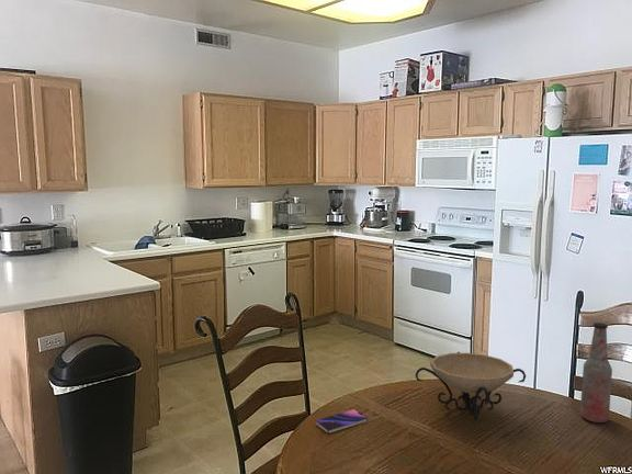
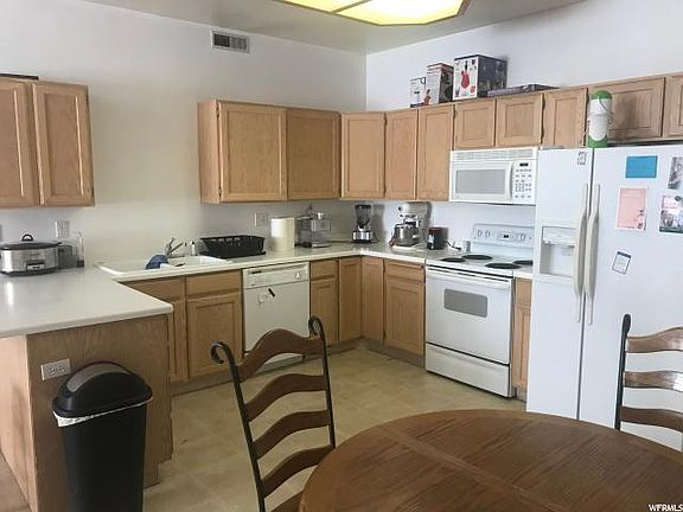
- decorative bowl (470, 387)
- bottle (597, 371)
- smartphone (341, 420)
